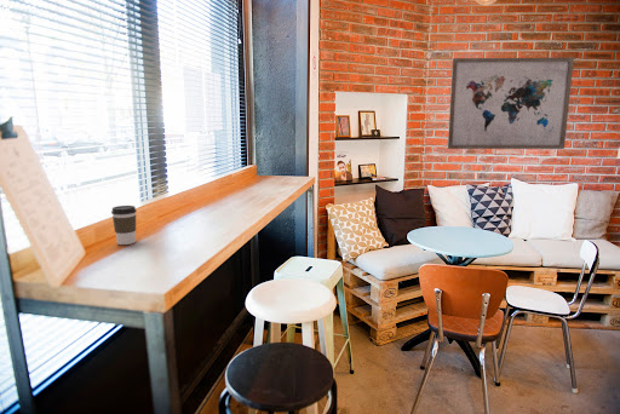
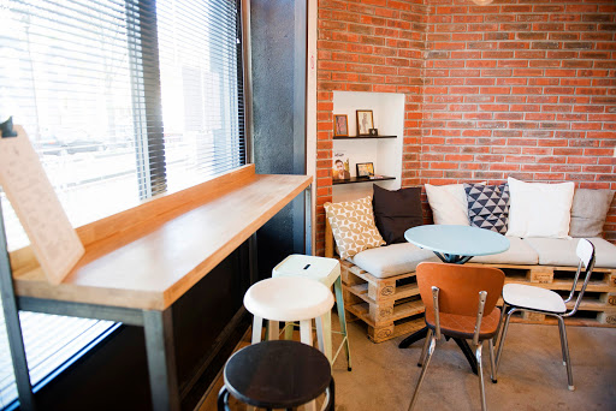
- wall art (509, 104)
- coffee cup (125, 224)
